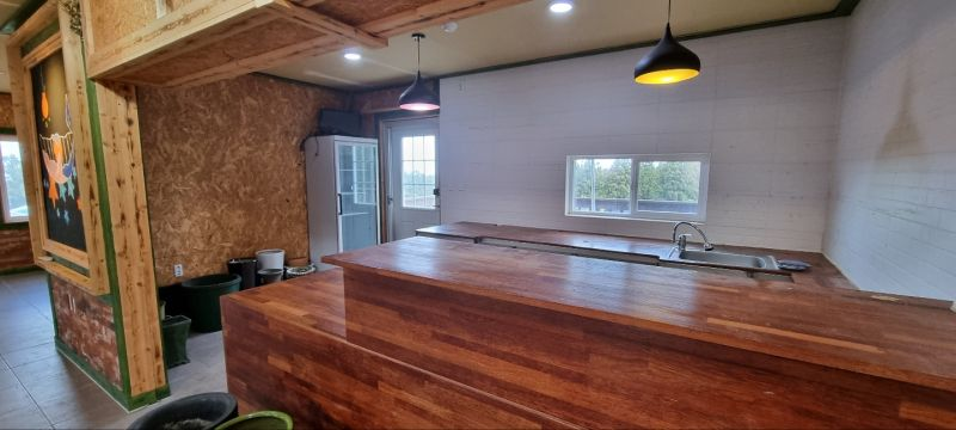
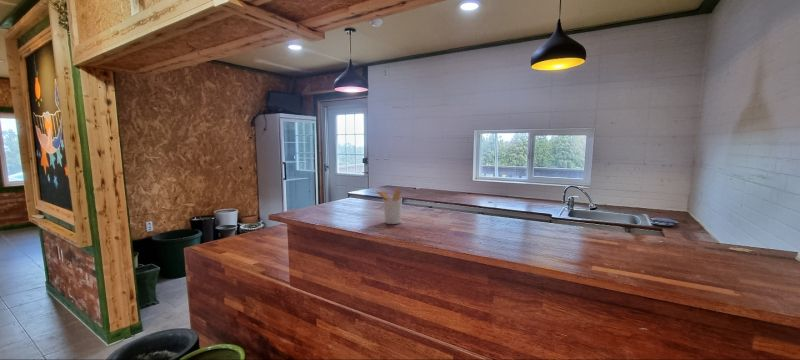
+ utensil holder (388, 205)
